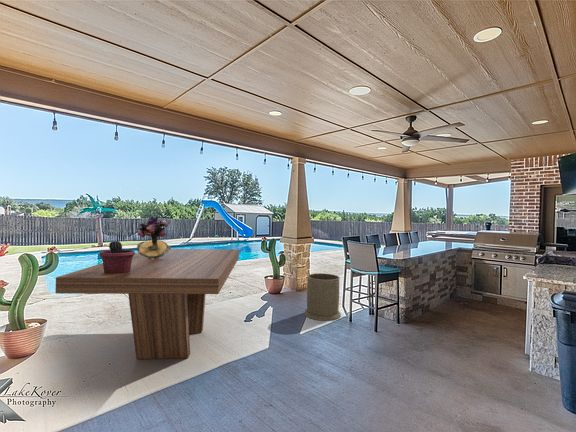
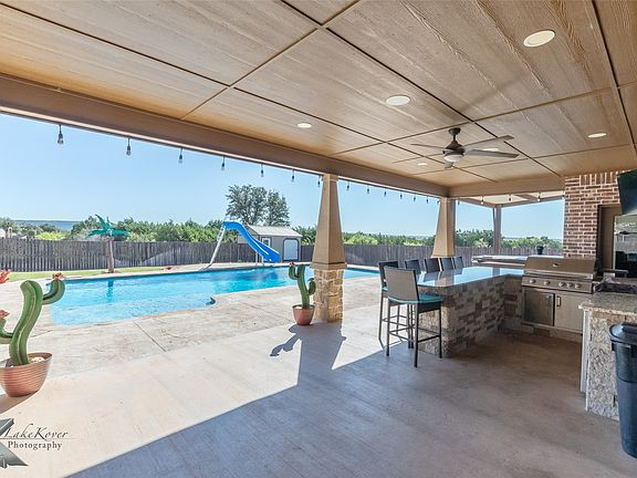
- dining table (174, 301)
- potted cactus (117, 256)
- trash can (322, 295)
- bouquet (153, 235)
